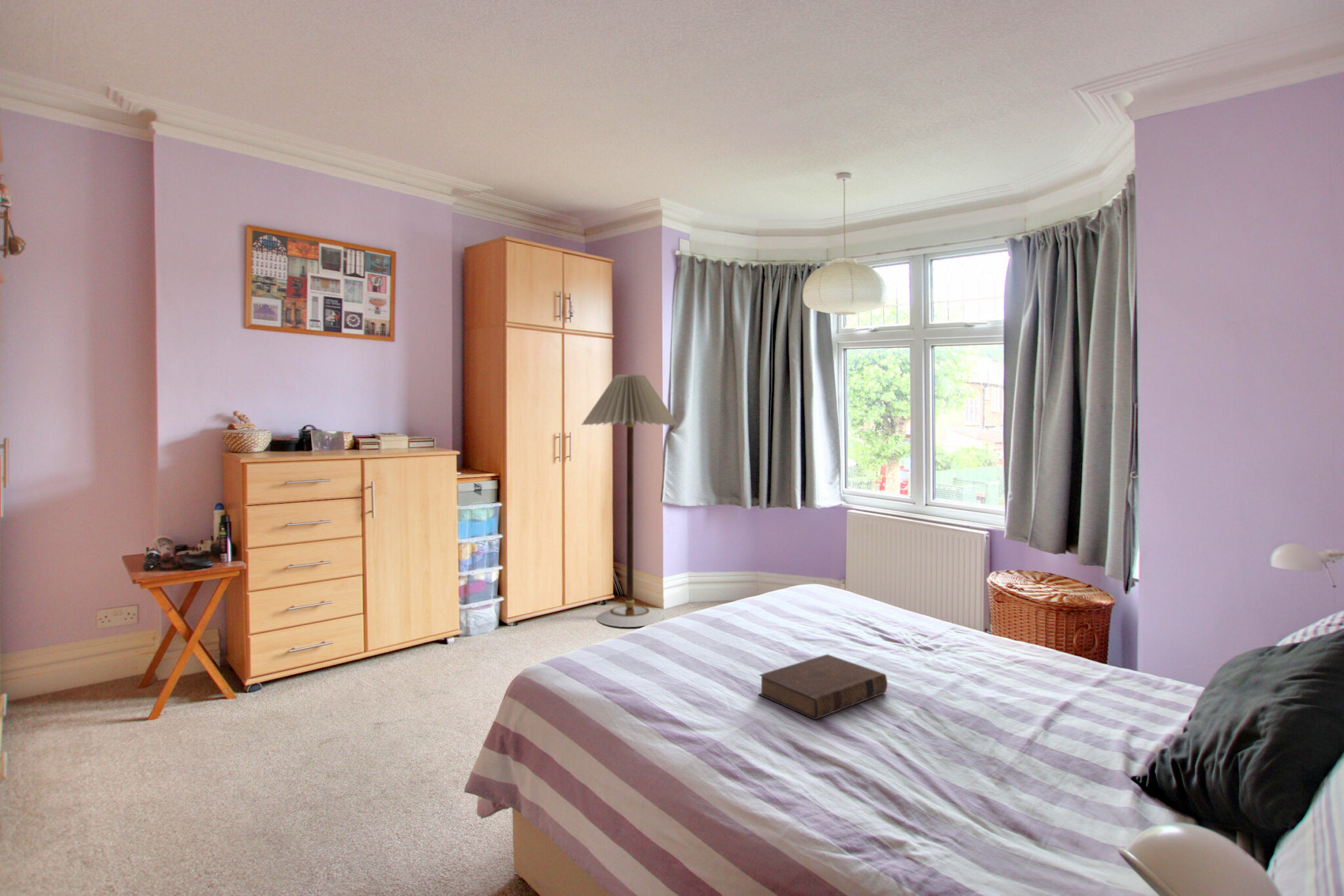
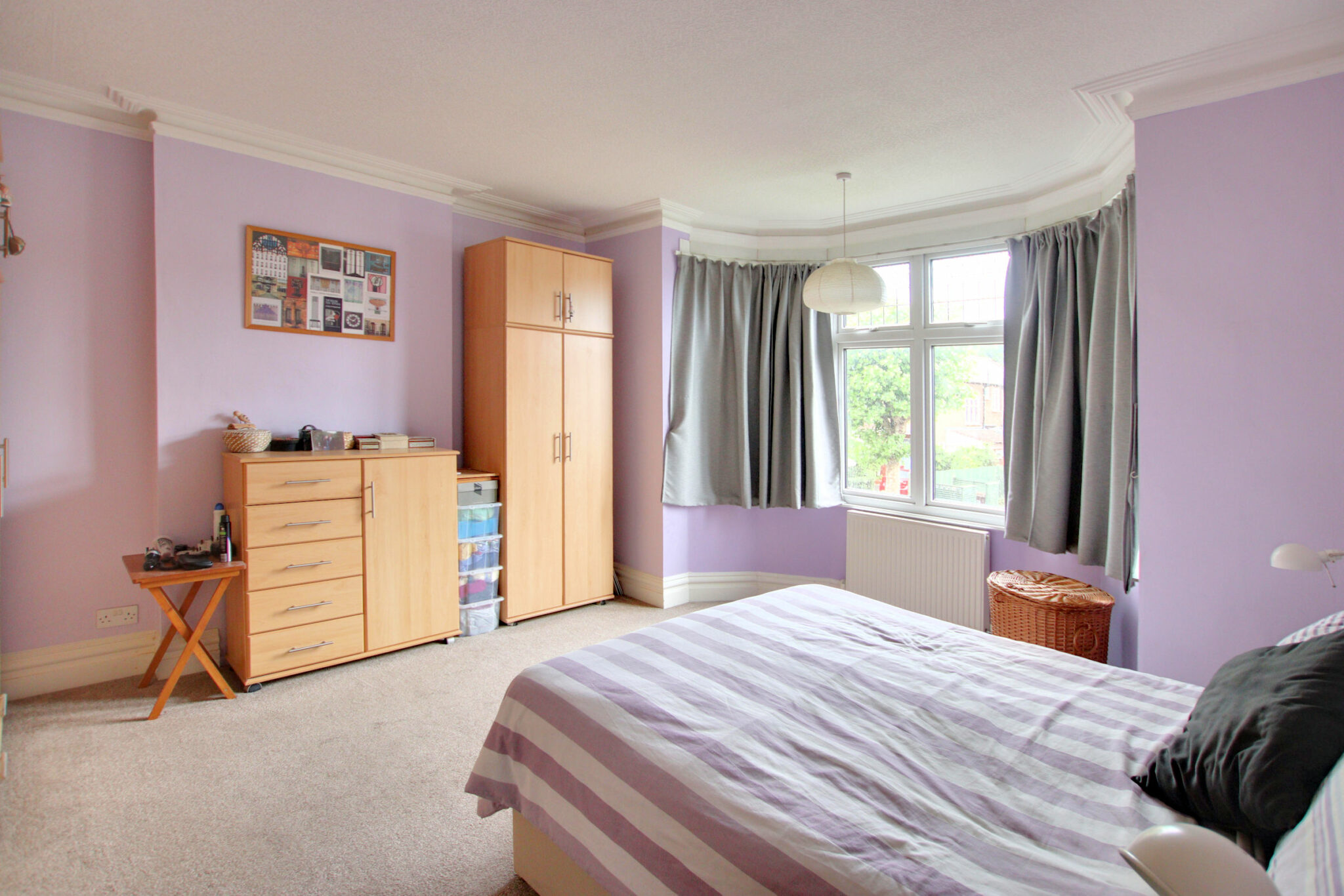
- book (822, 684)
- floor lamp (630, 497)
